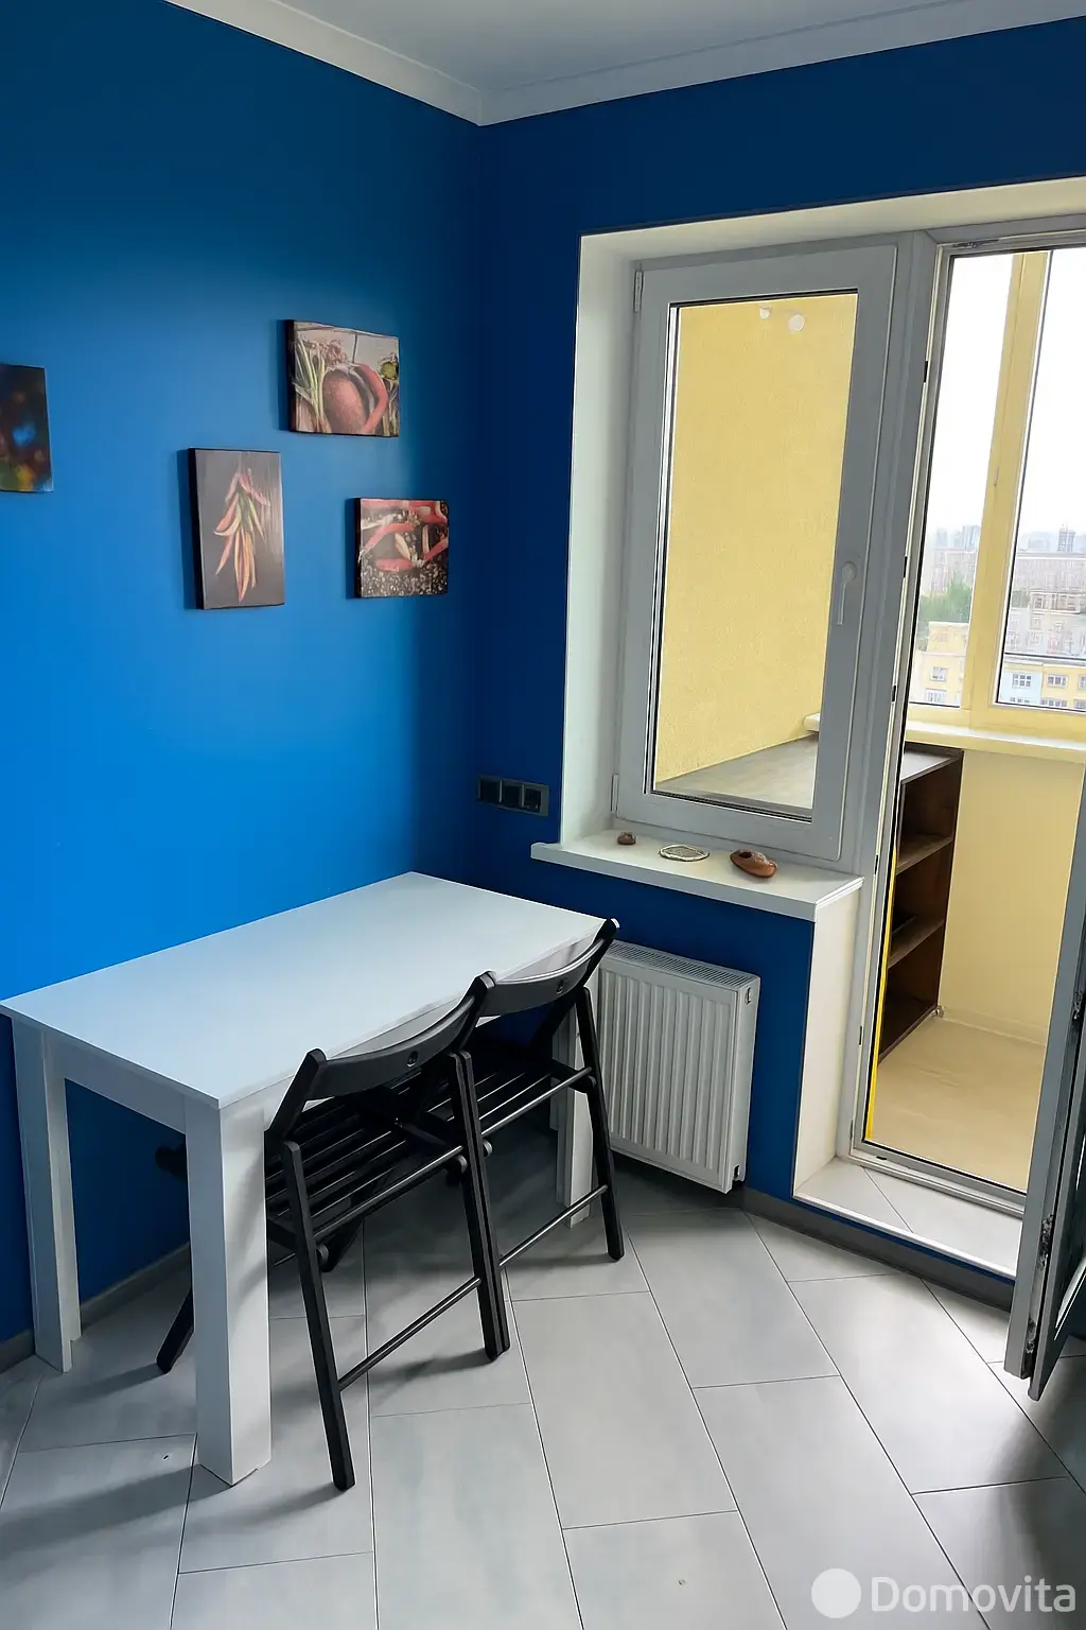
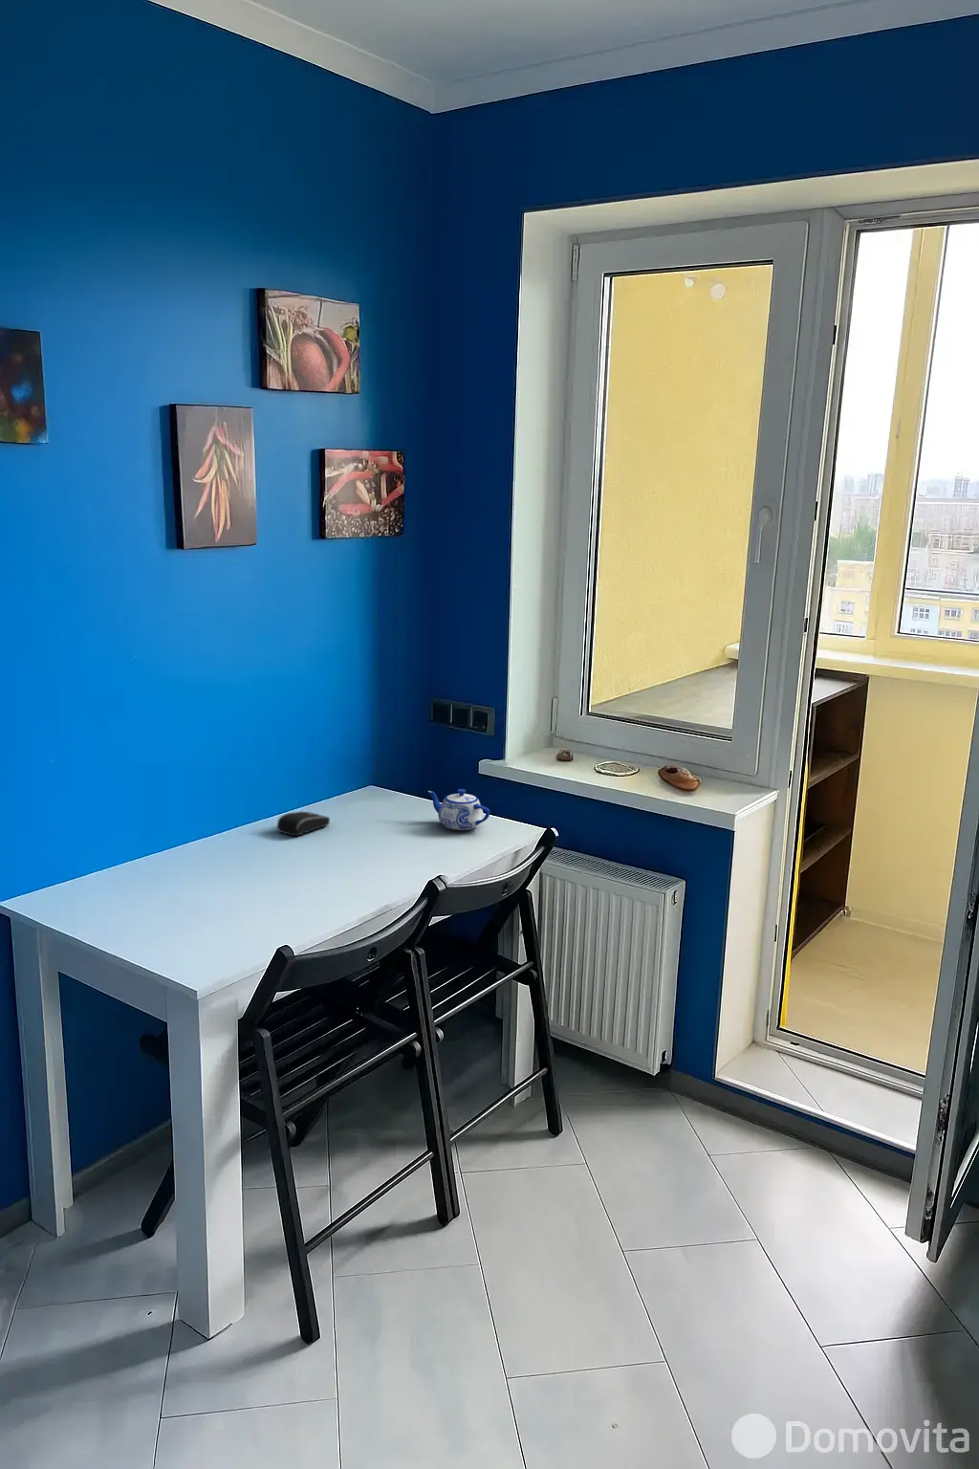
+ computer mouse (304, 821)
+ teapot (457, 807)
